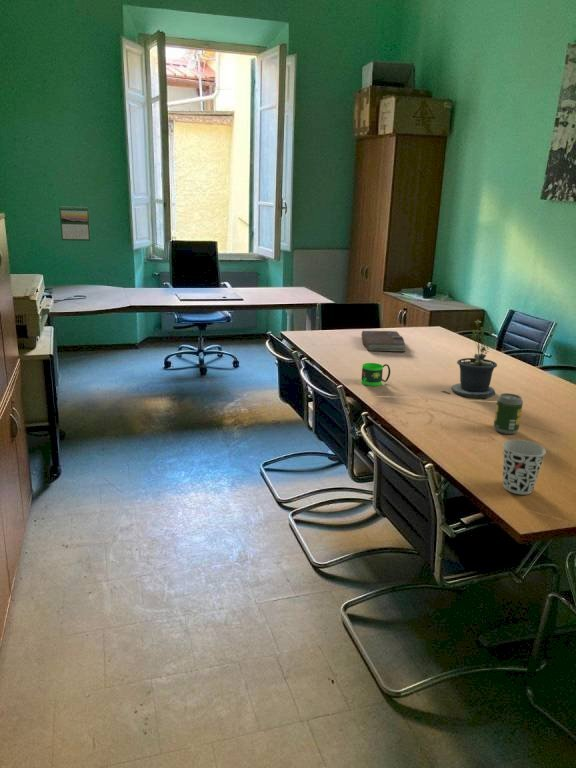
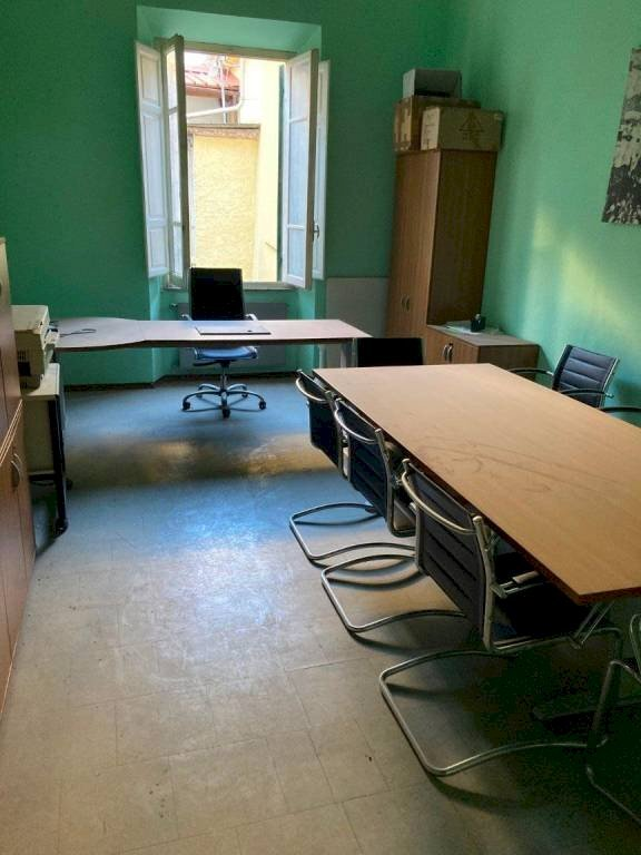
- mug (376, 373)
- calendar (75, 223)
- book (382, 339)
- potted plant (475, 355)
- soda can (508, 413)
- cup (520, 468)
